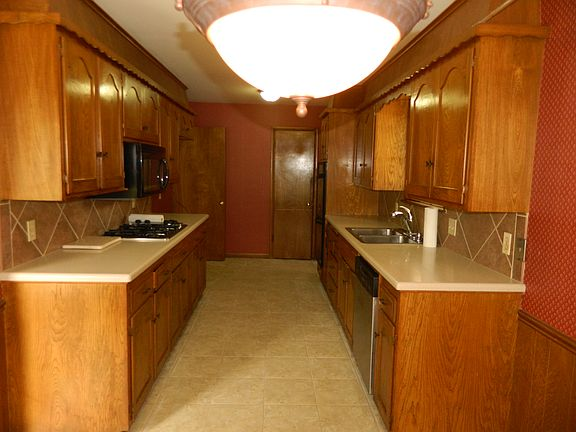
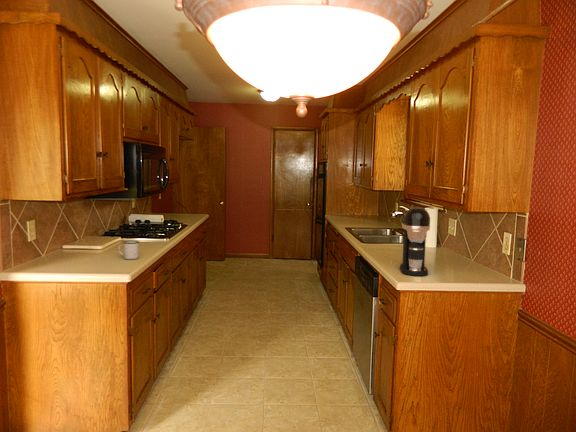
+ mug (128, 250)
+ coffee maker (414, 239)
